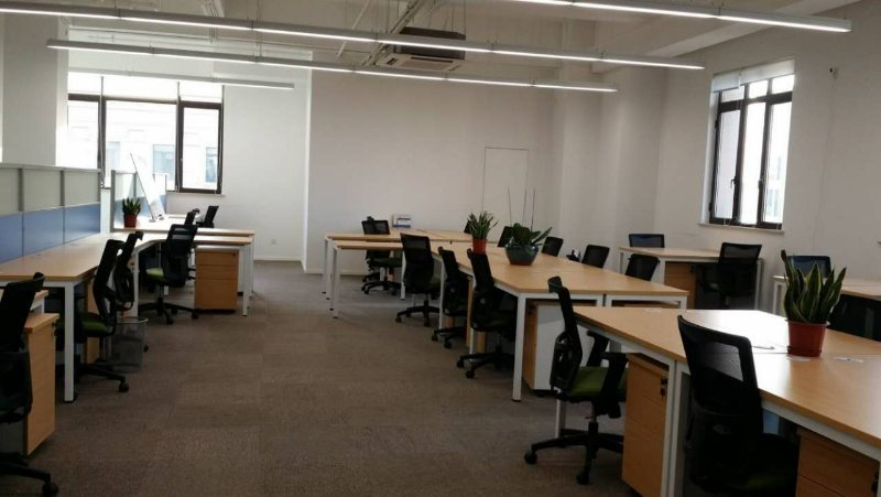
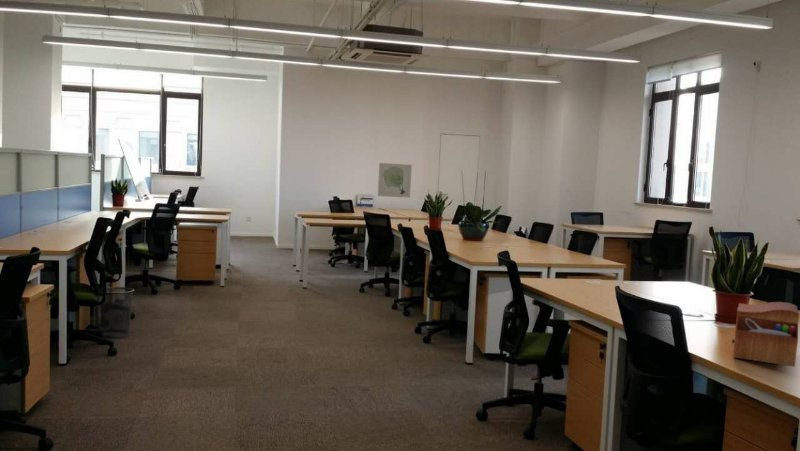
+ sewing box (763, 330)
+ wall art (394, 180)
